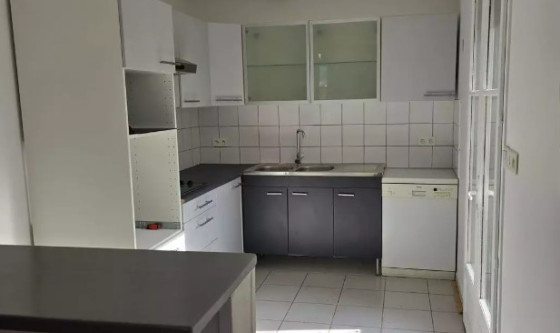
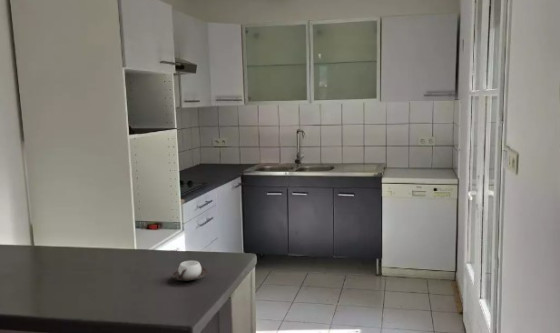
+ cup (190, 271)
